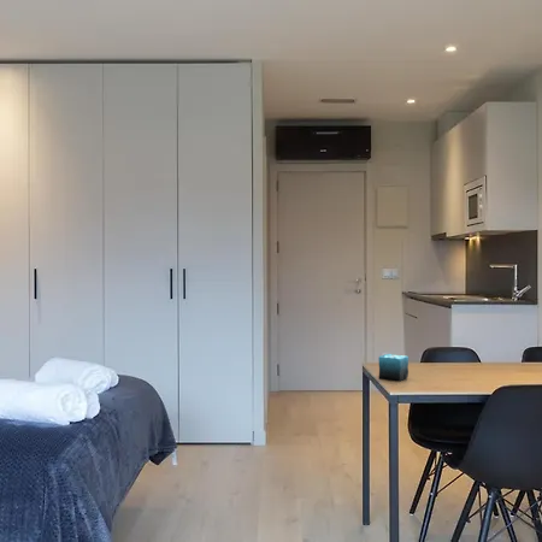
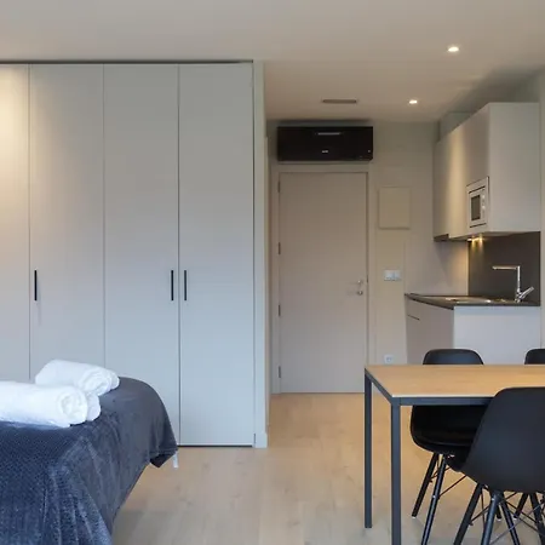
- candle (393, 363)
